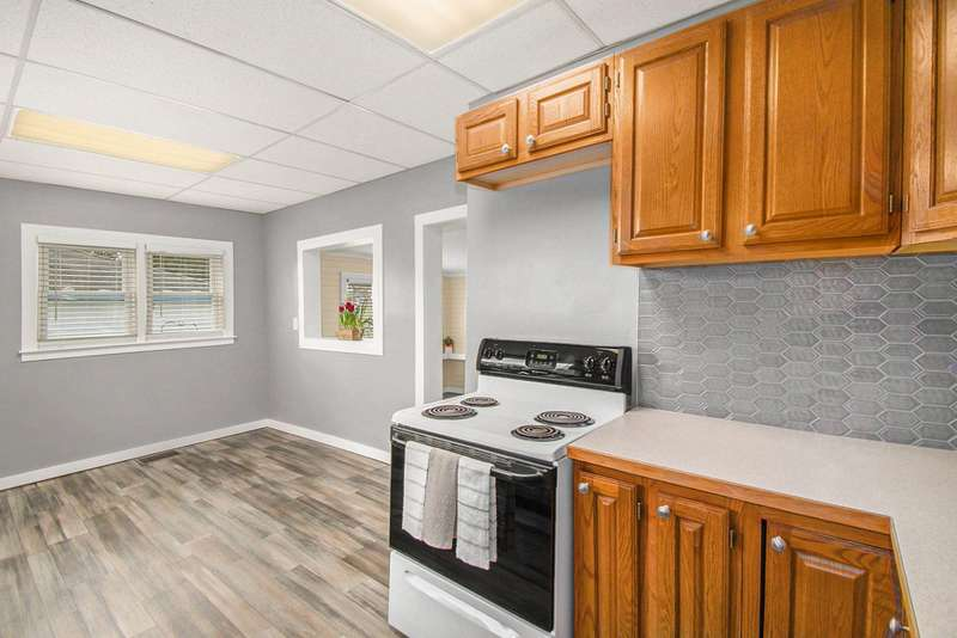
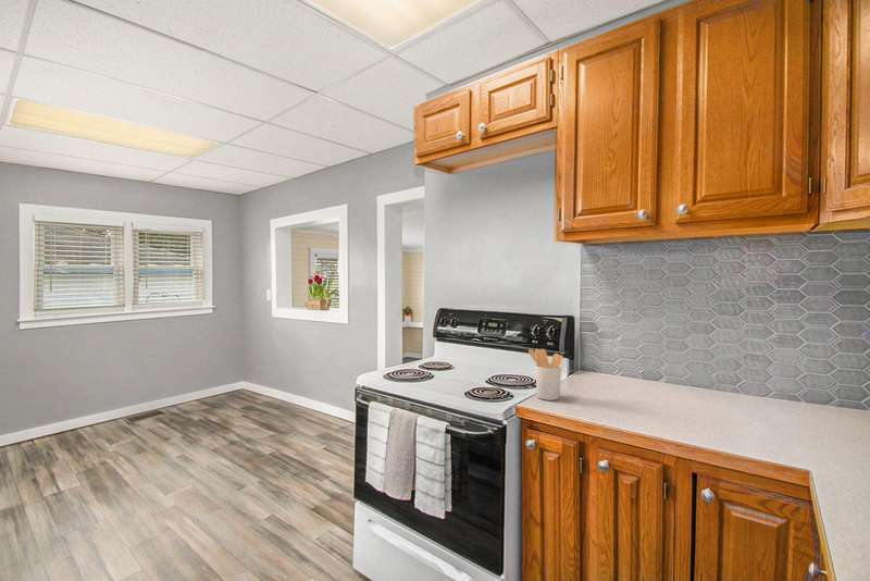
+ utensil holder (544, 372)
